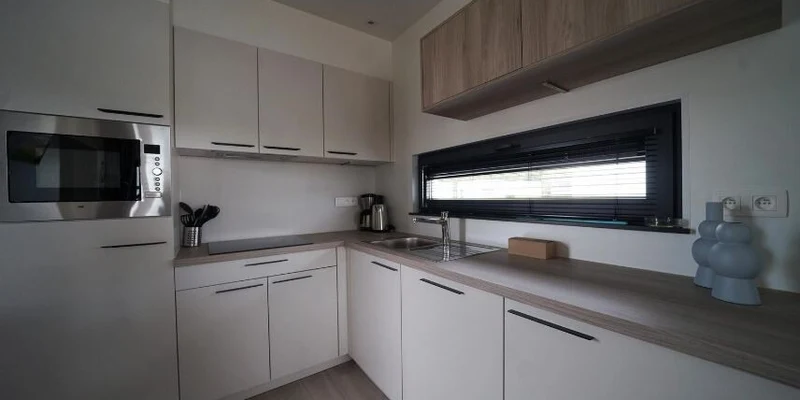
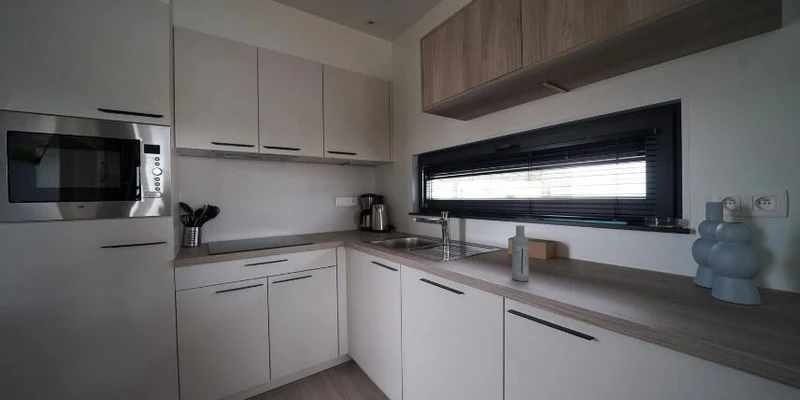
+ bottle (520, 252)
